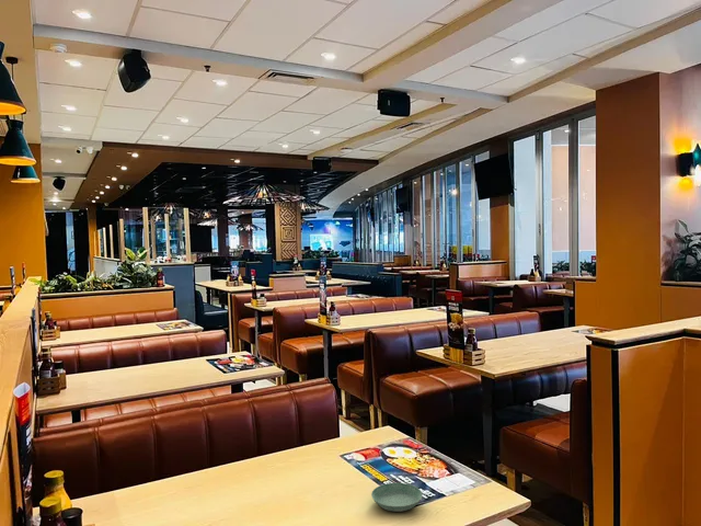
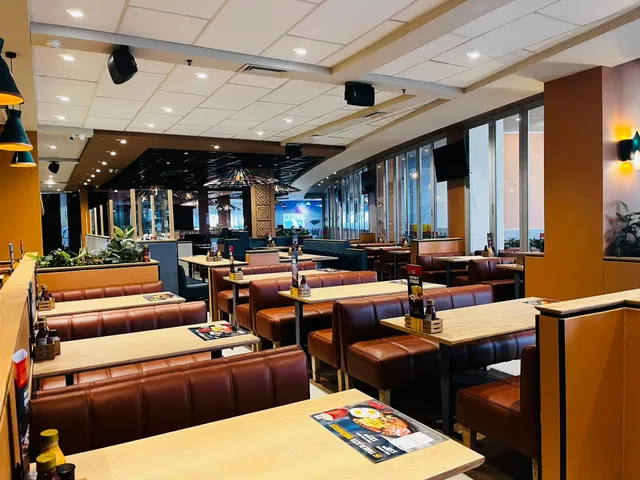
- saucer (397, 498)
